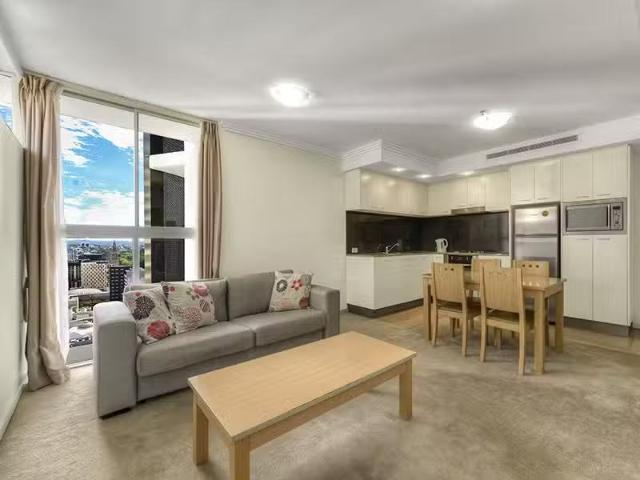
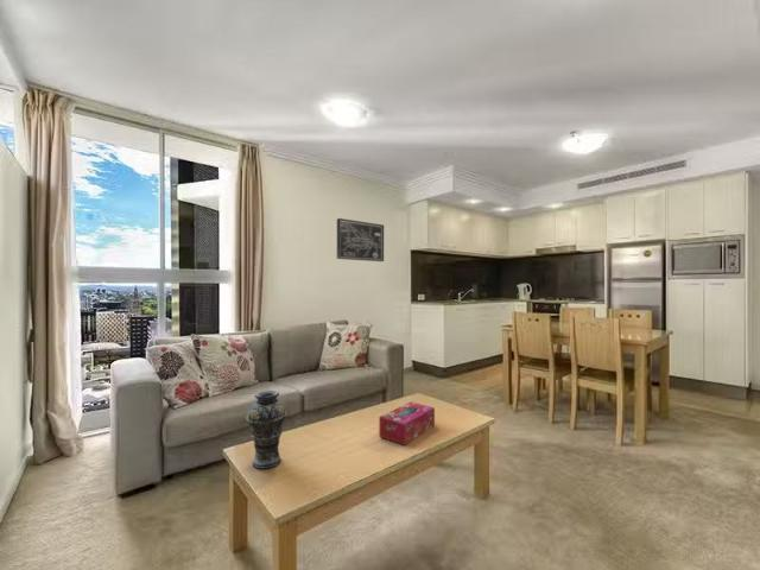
+ vase (266, 428)
+ tissue box (407, 422)
+ wall art (361, 241)
